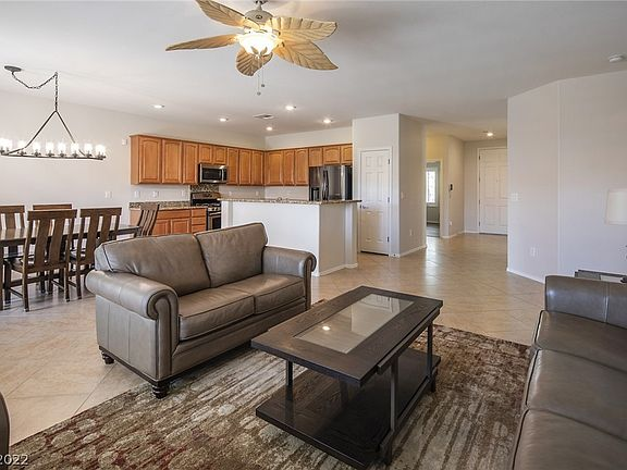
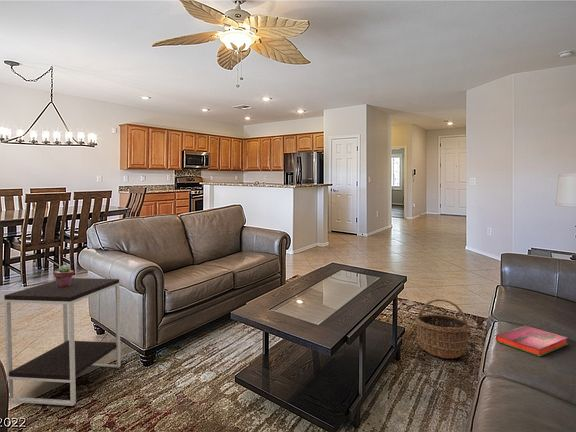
+ side table (67, 334)
+ hardback book (531, 339)
+ potted succulent (64, 275)
+ wicker basket (441, 325)
